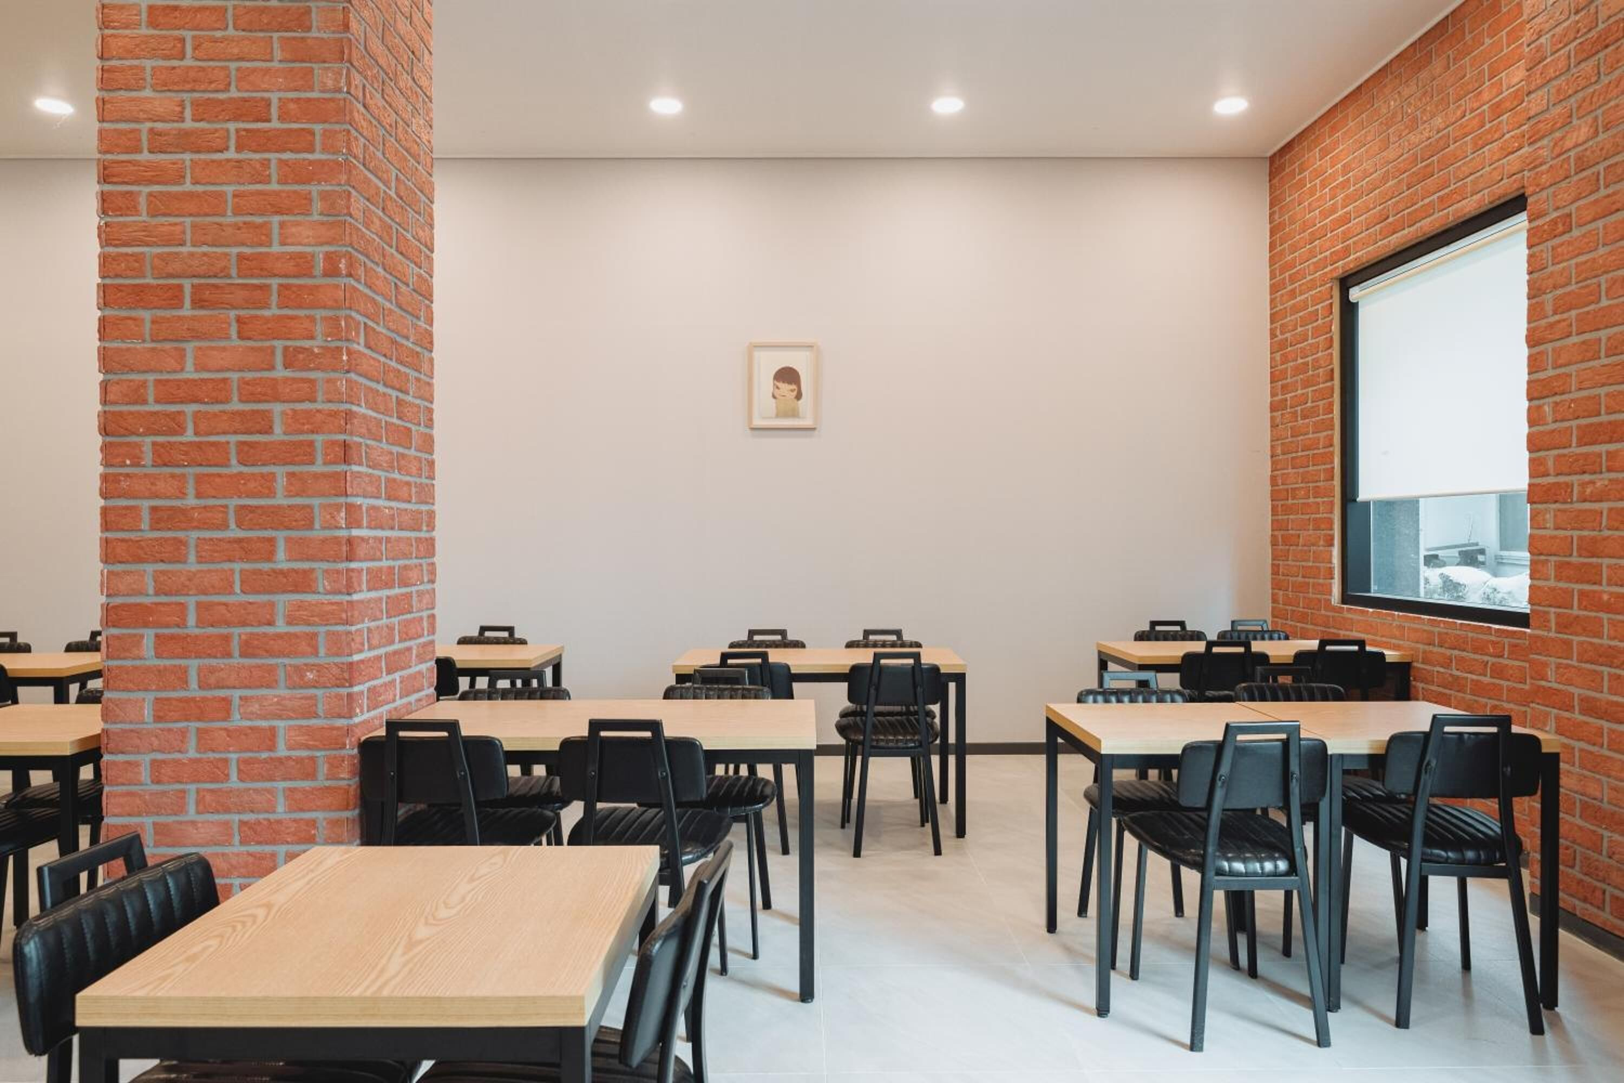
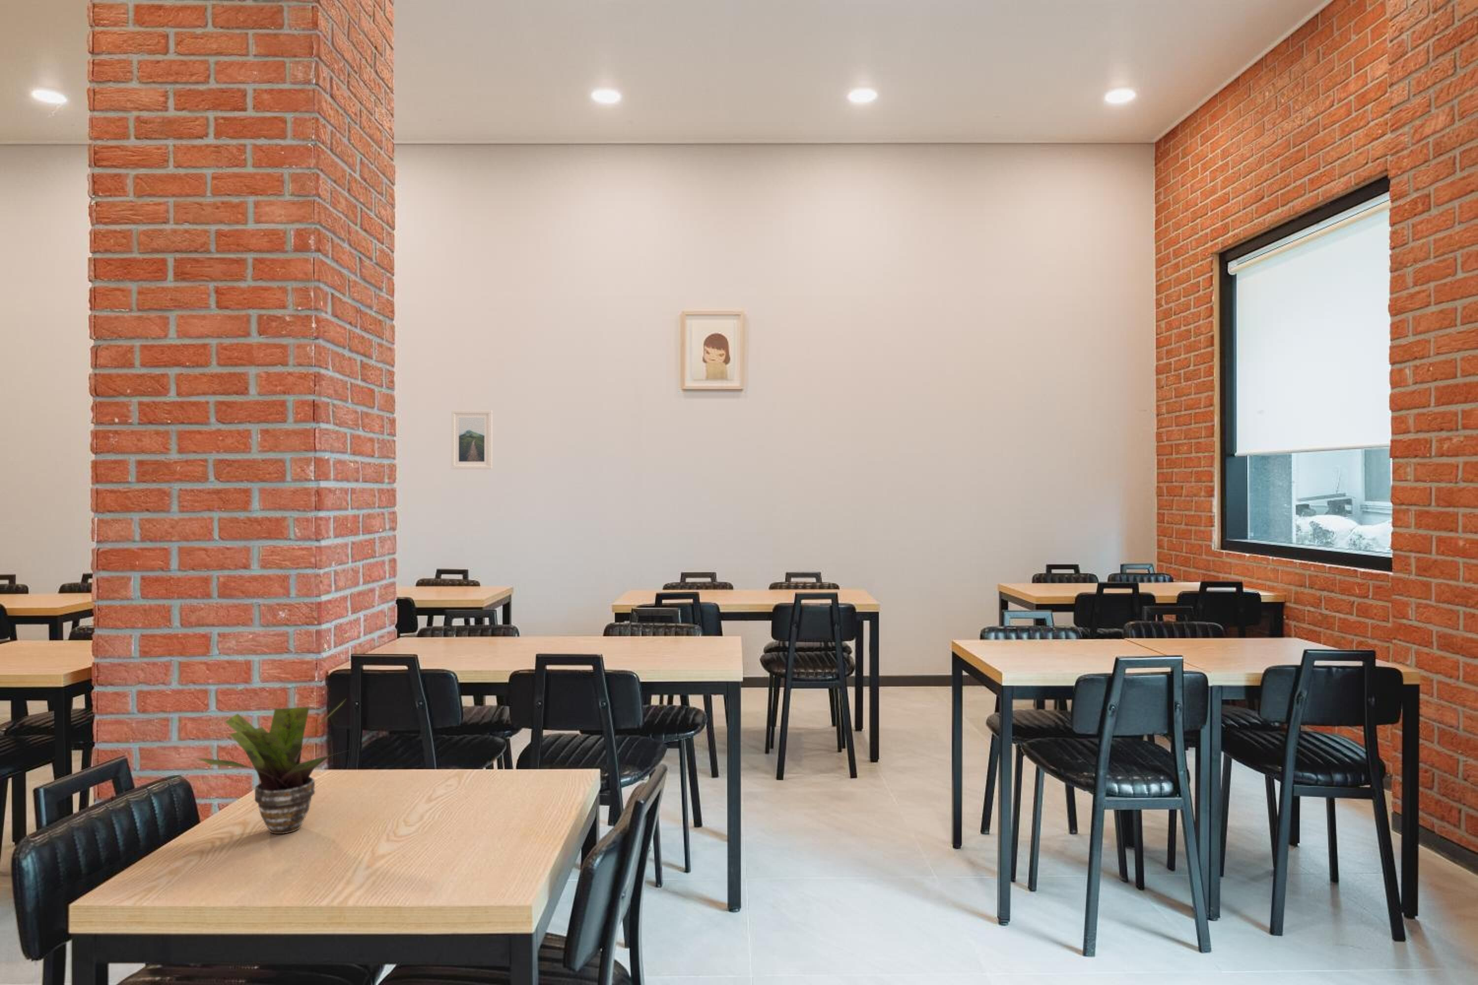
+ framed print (472, 440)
+ potted plant (285, 766)
